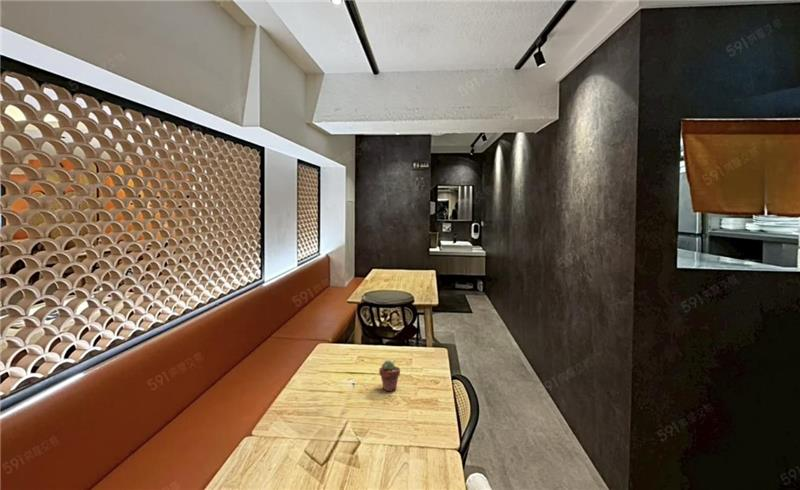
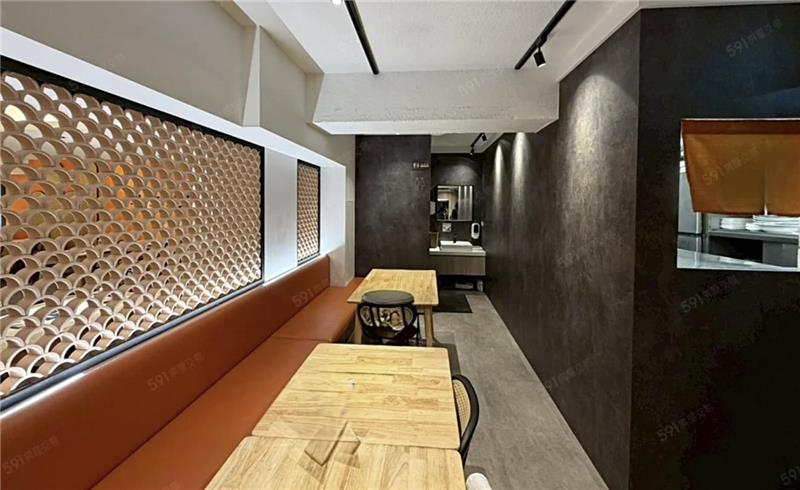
- potted succulent (389, 374)
